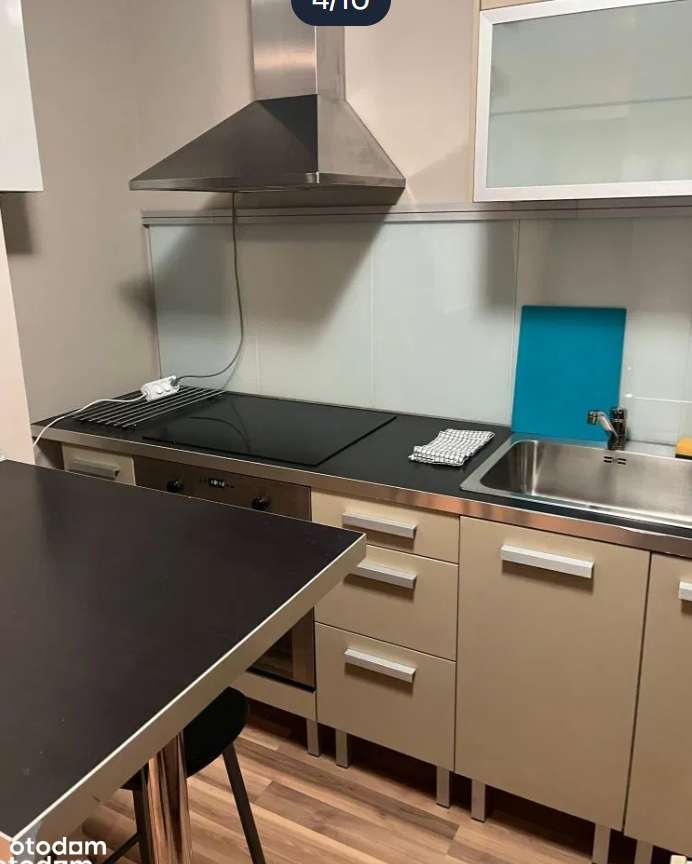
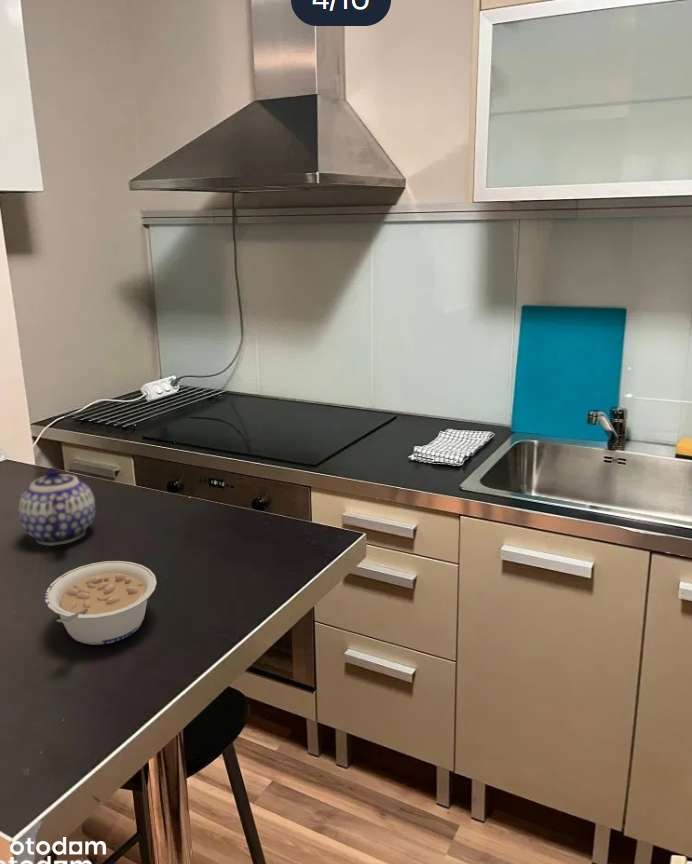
+ teapot (56, 502)
+ legume (104, 603)
